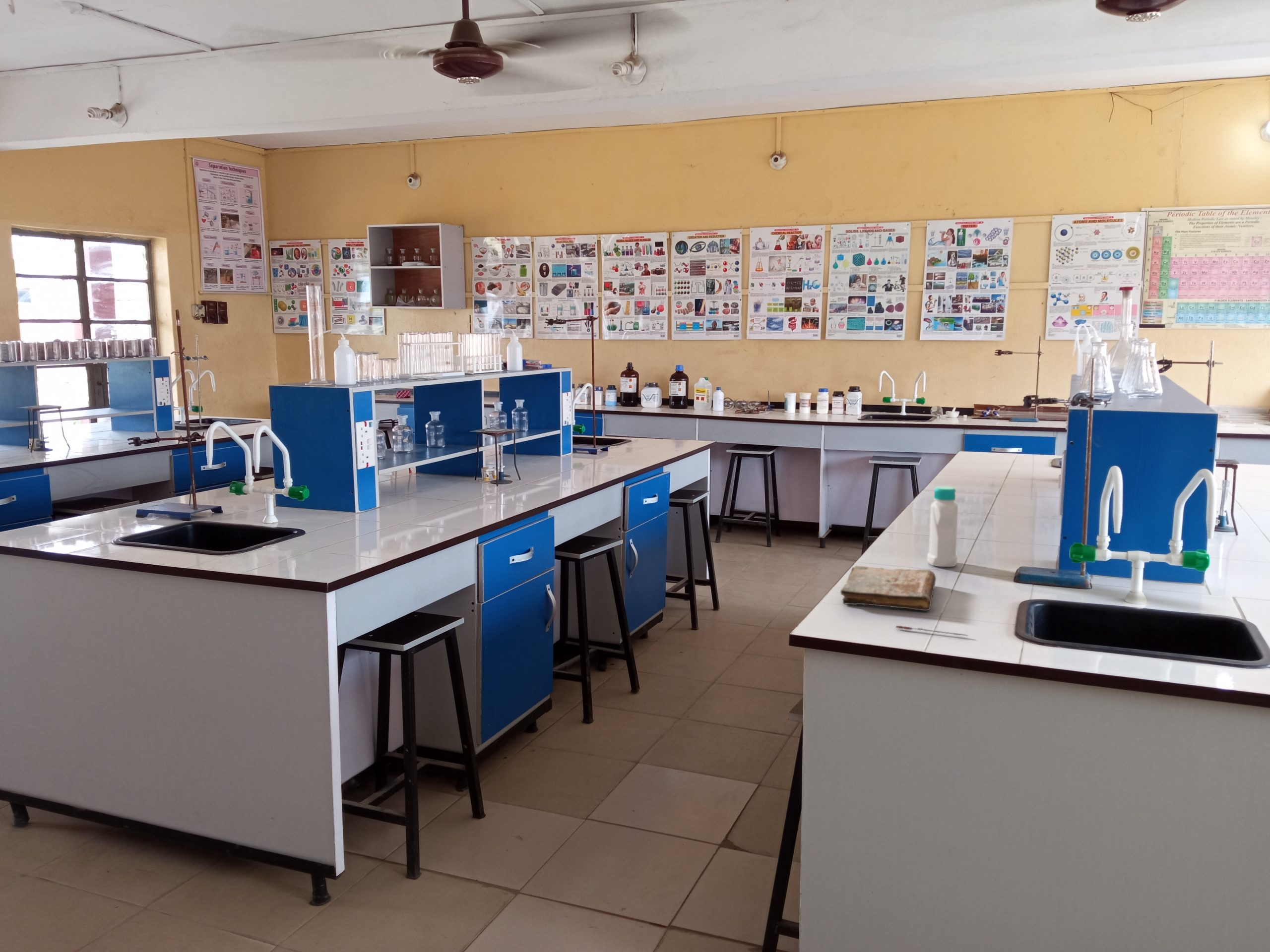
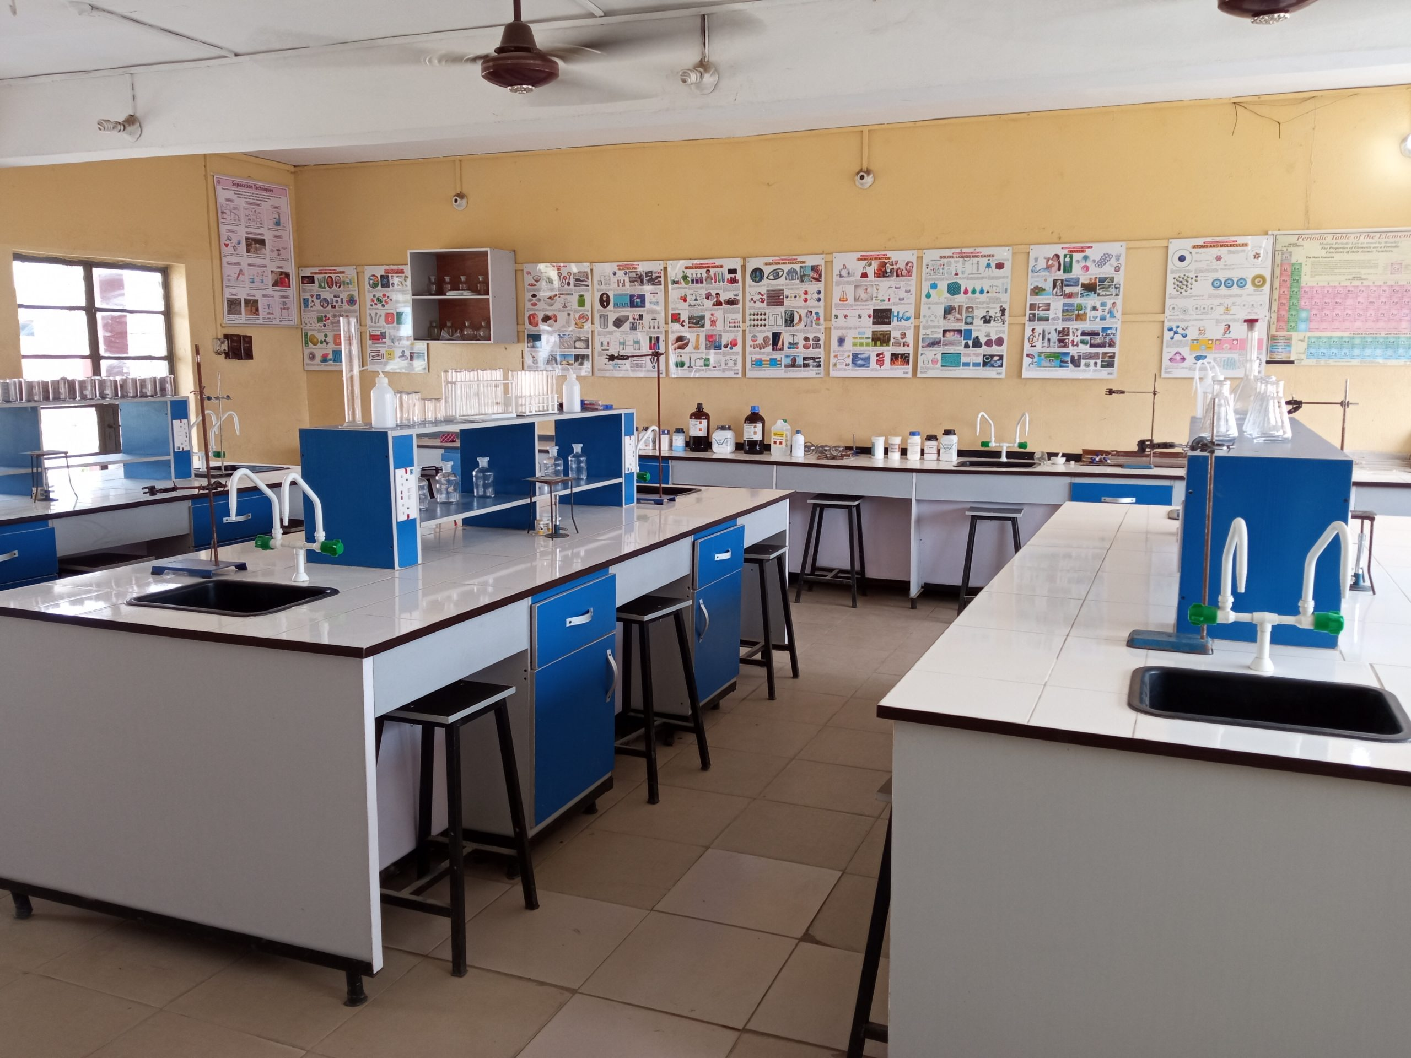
- bottle (943, 526)
- book (889, 586)
- pen (931, 631)
